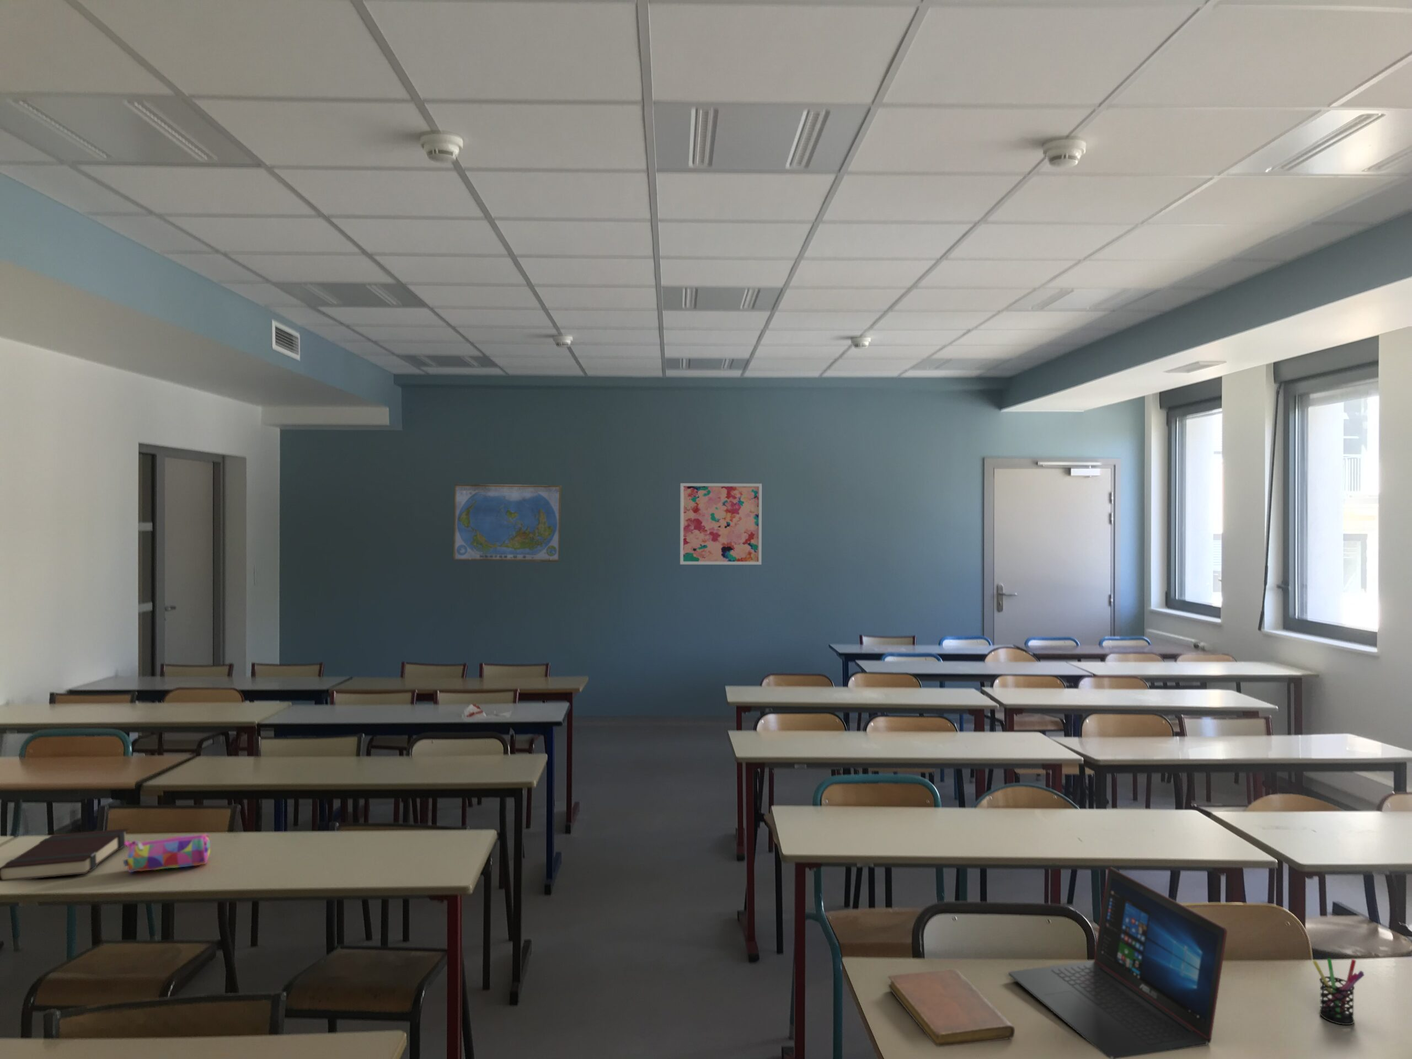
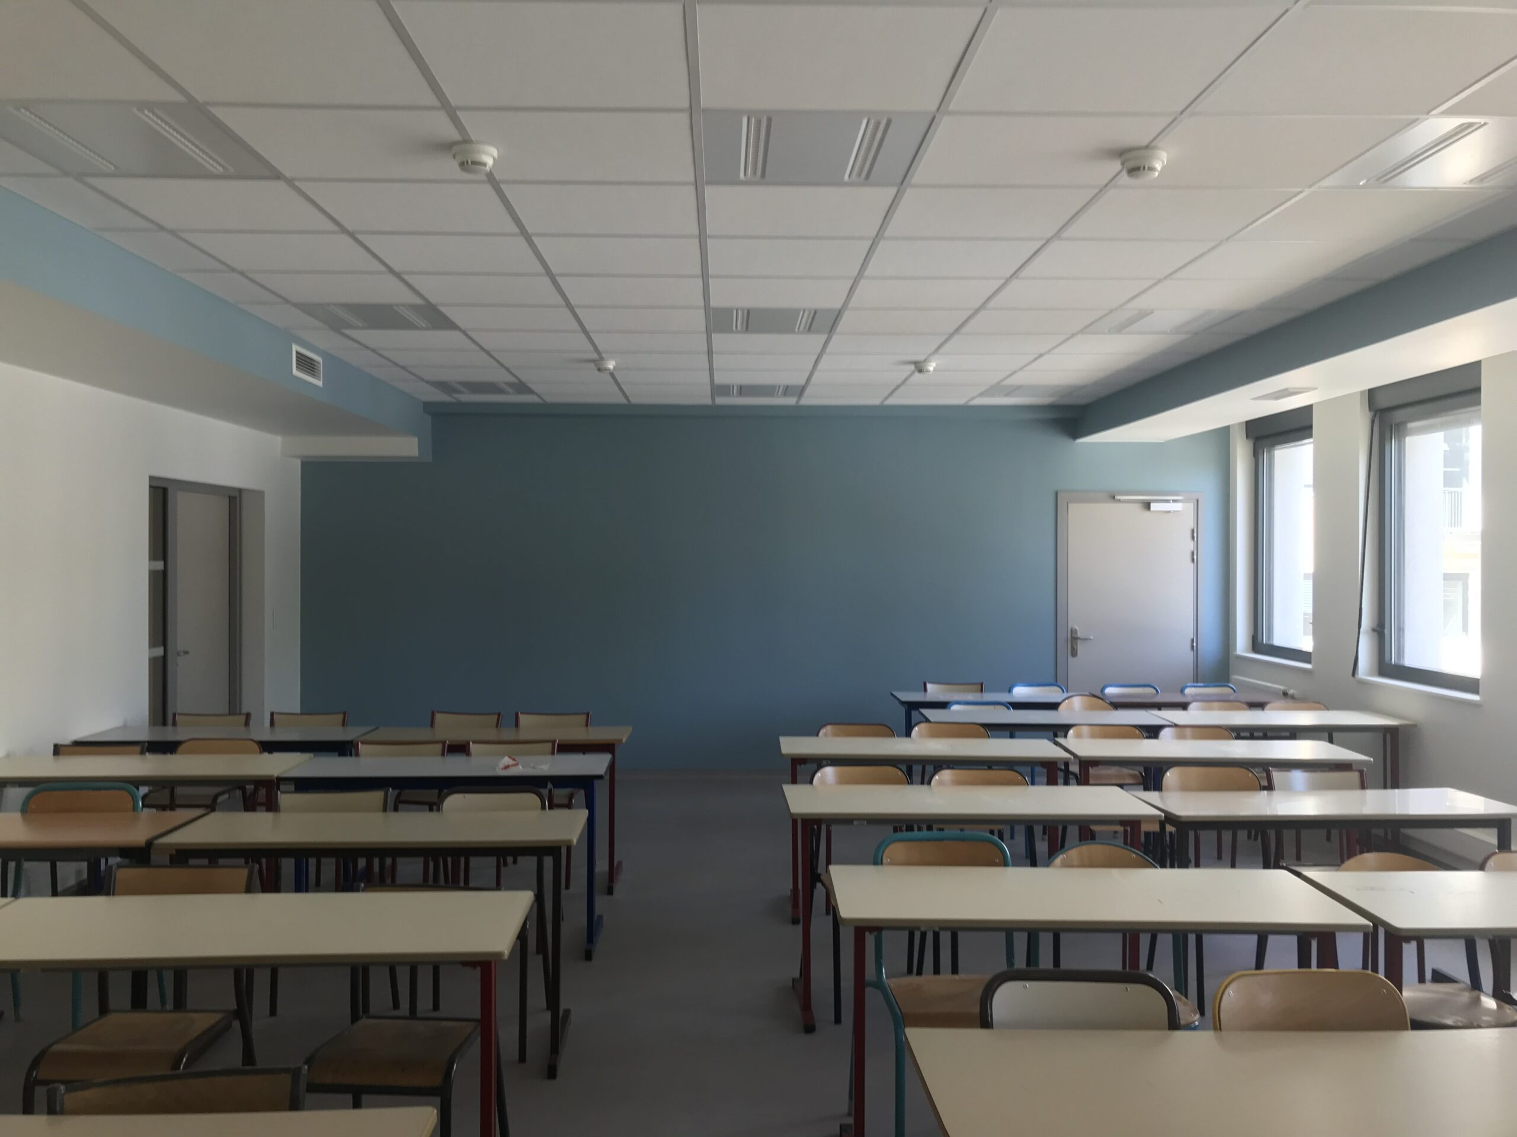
- book (67, 853)
- wall art (720, 524)
- world map (507, 523)
- laptop (1110, 953)
- notebook (947, 1004)
- pen holder (1338, 987)
- pencil case (168, 852)
